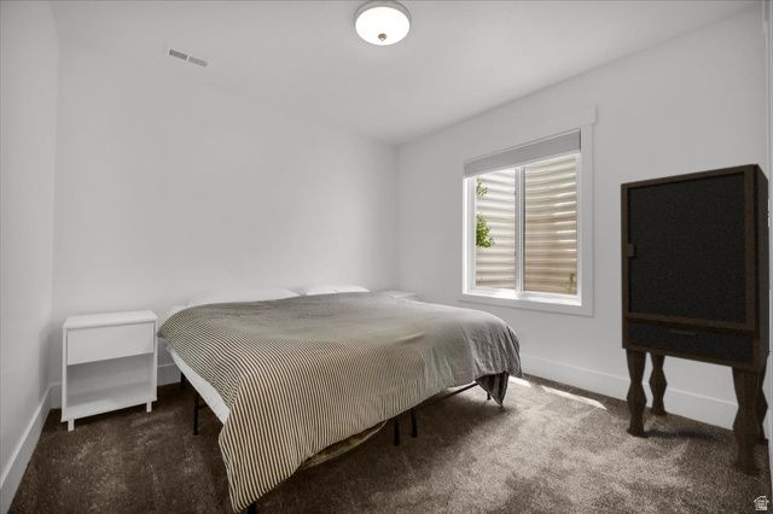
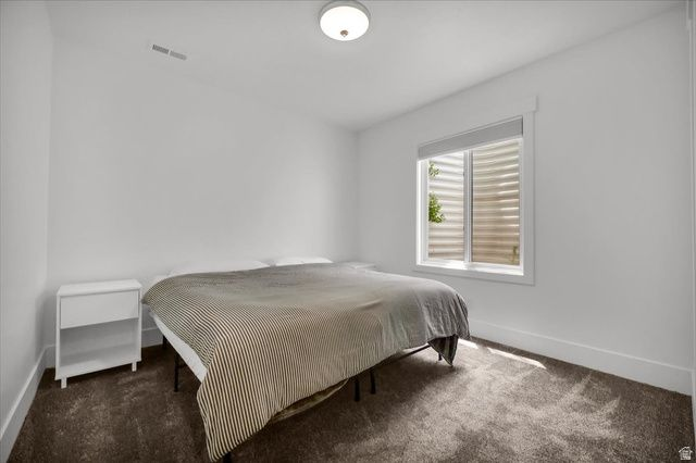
- cabinet (693, 309)
